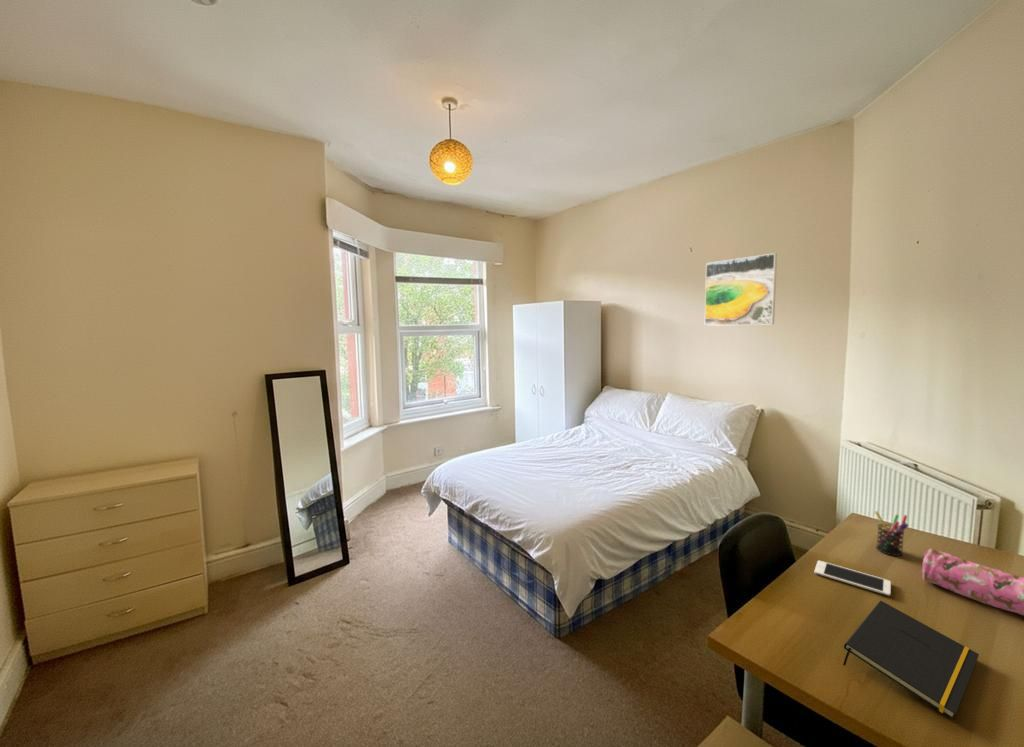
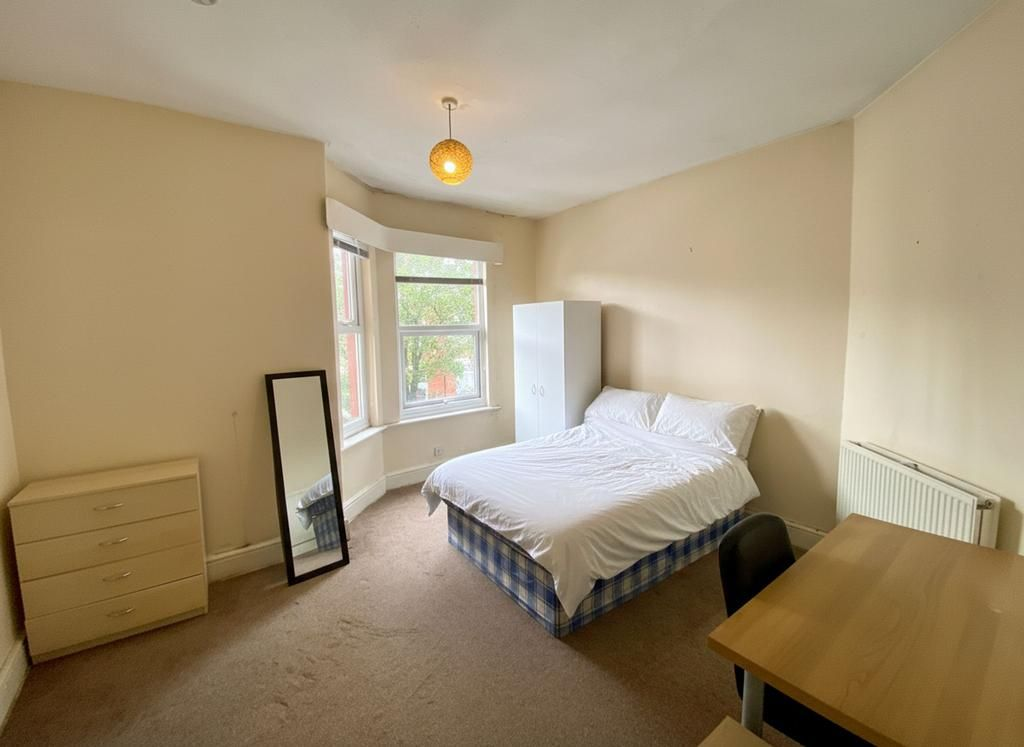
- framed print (738, 292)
- pencil case (979, 580)
- notepad (911, 651)
- cell phone (851, 577)
- pen holder (893, 531)
